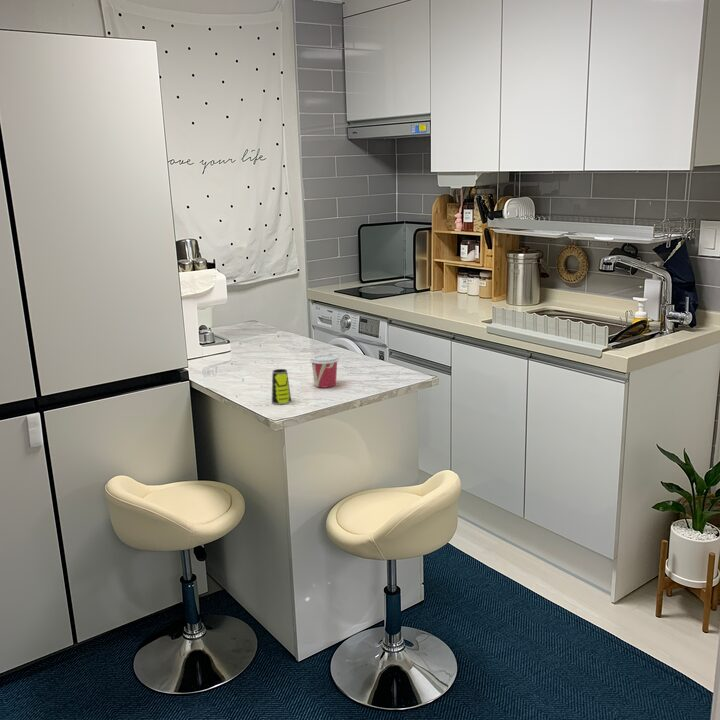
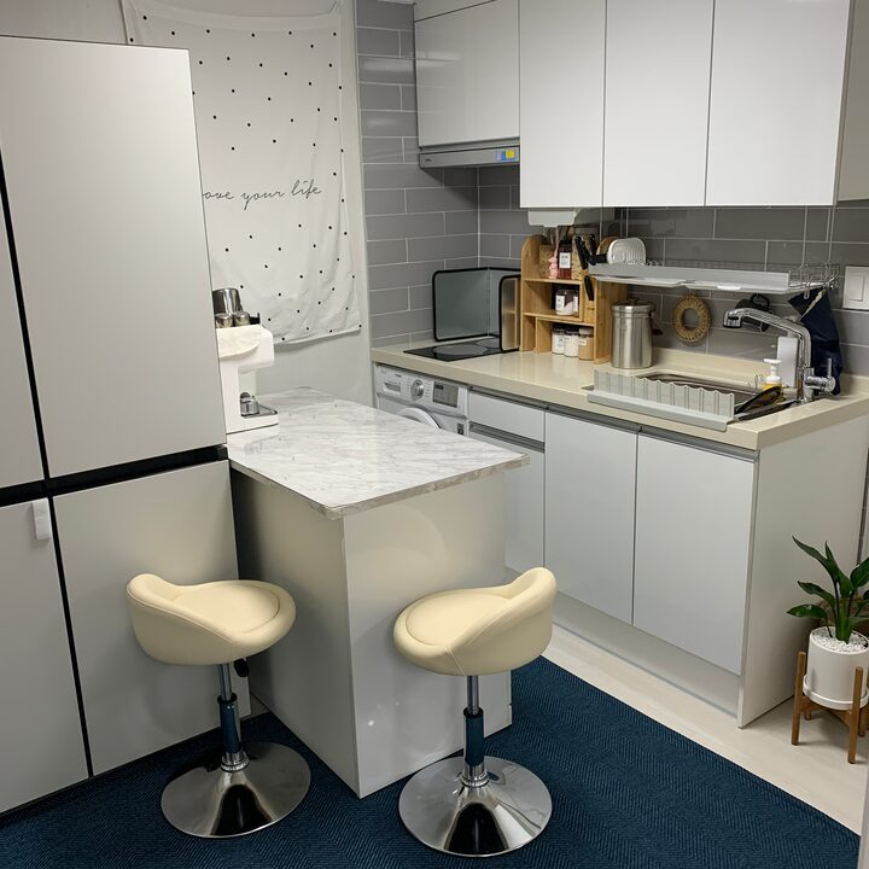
- cup (280, 386)
- cup (324, 370)
